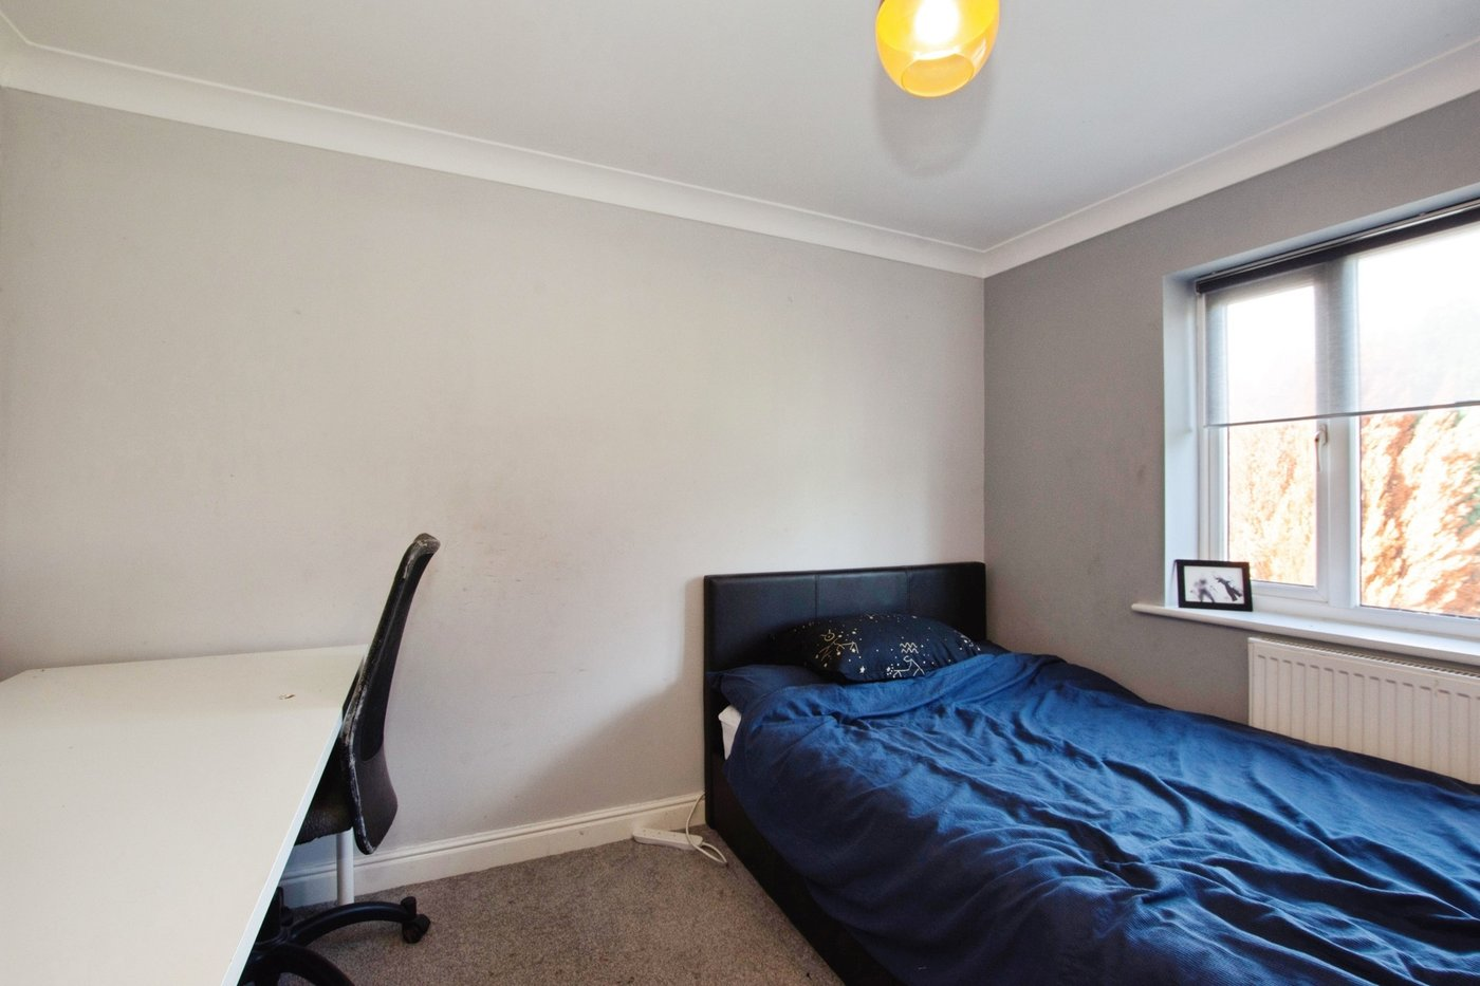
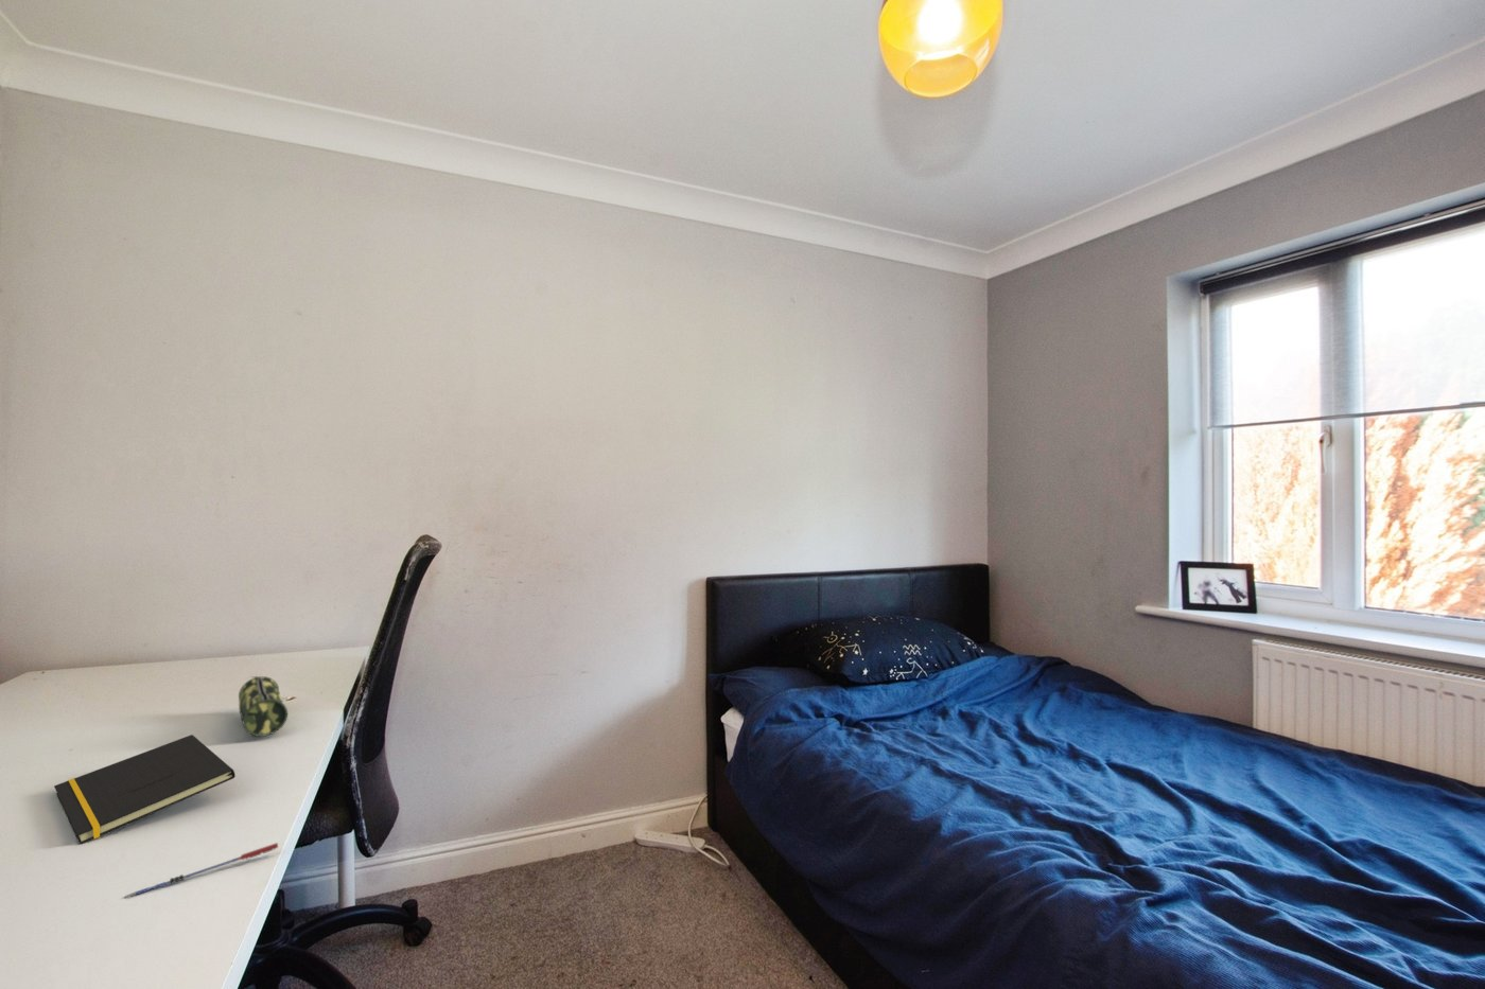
+ pen (205, 869)
+ pencil case (261, 705)
+ notepad (144, 781)
